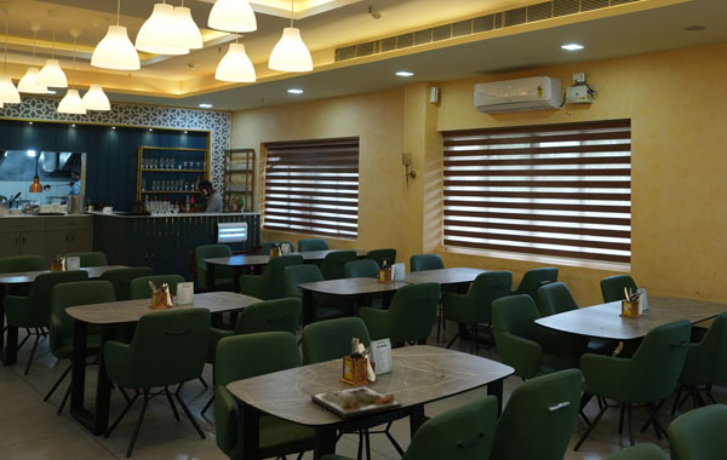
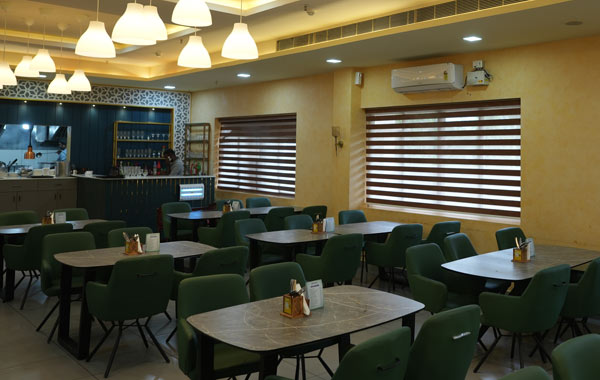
- dinner plate (355, 397)
